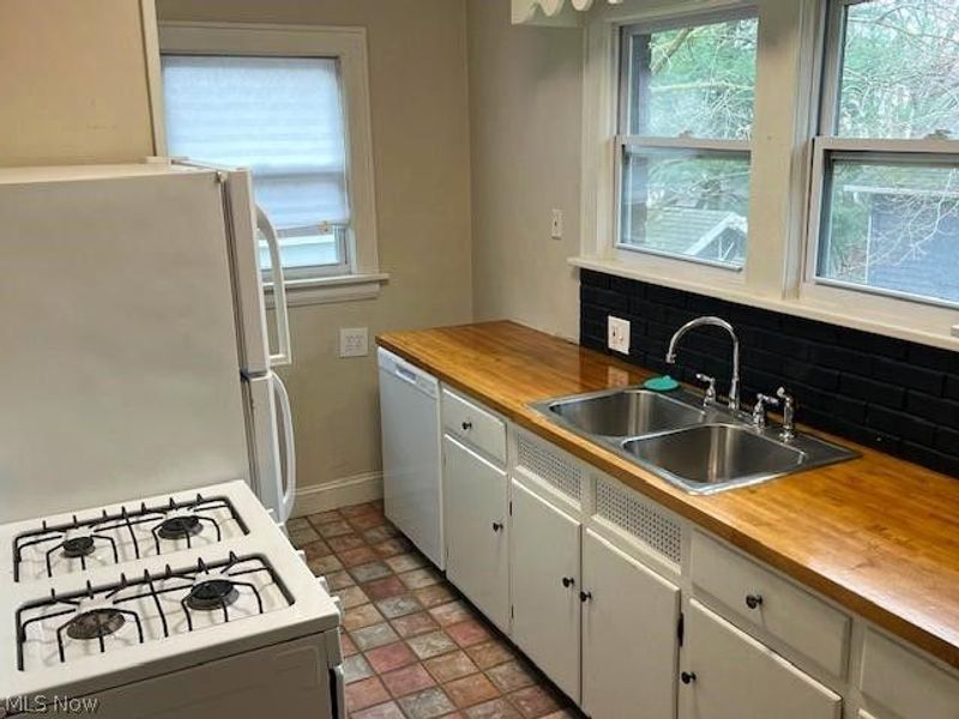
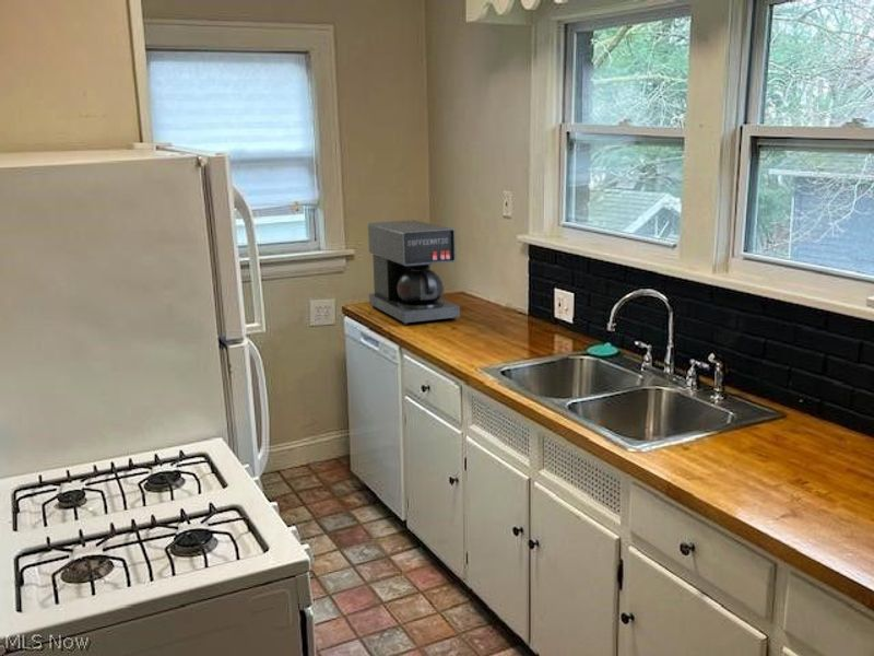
+ coffee maker (411, 269)
